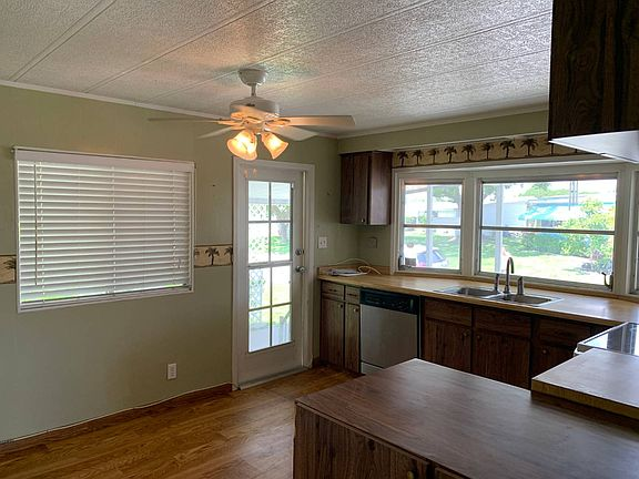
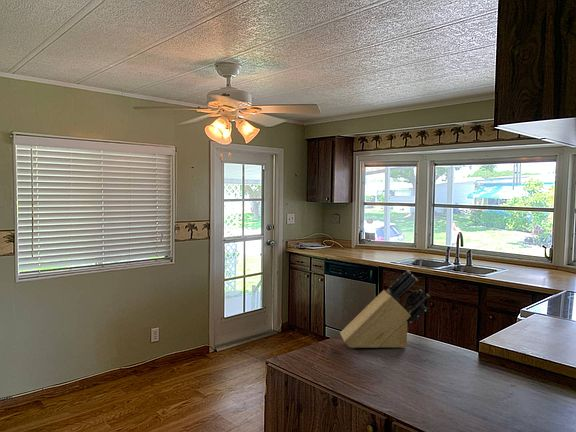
+ knife block (384, 307)
